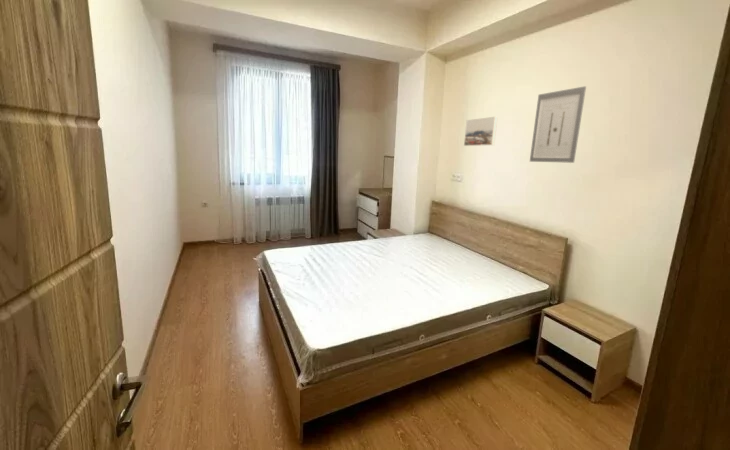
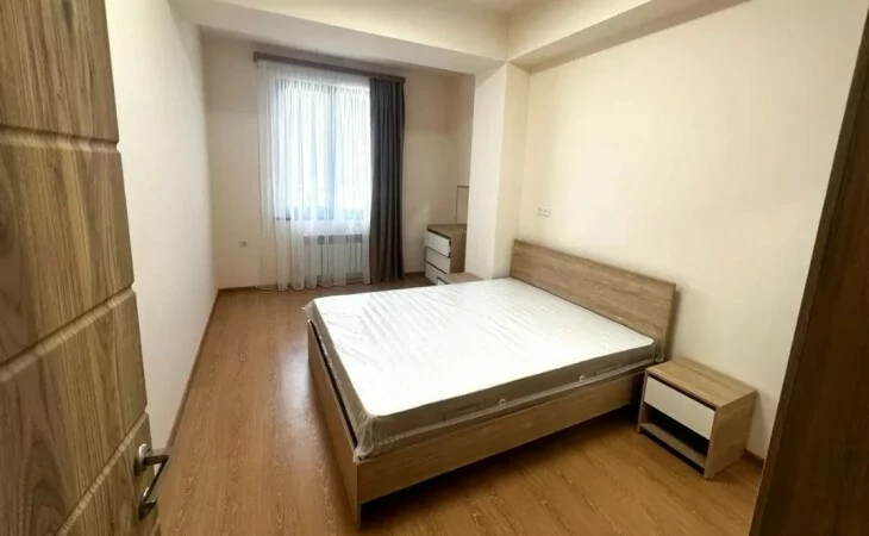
- wall art (555, 127)
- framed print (479, 132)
